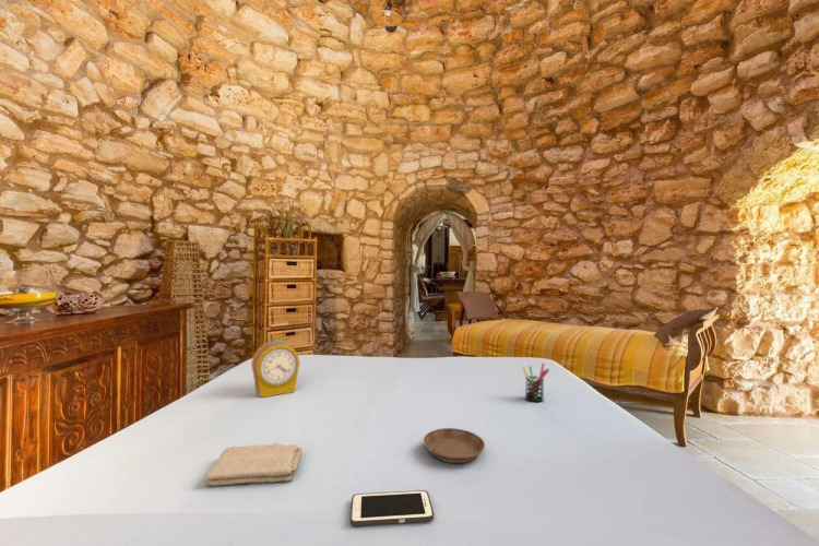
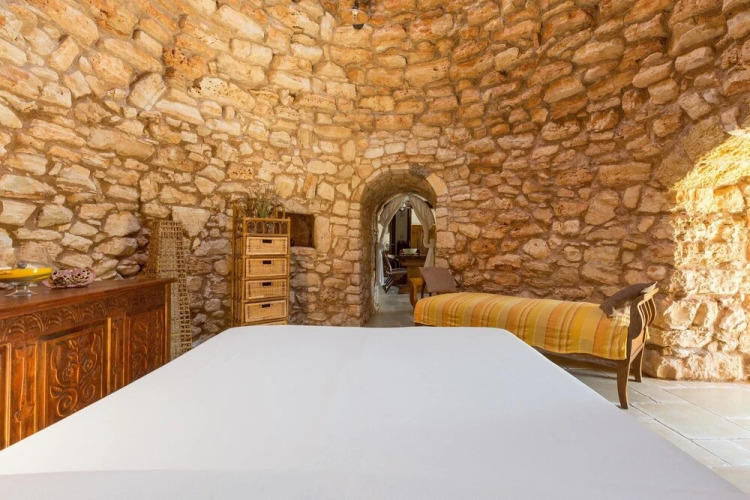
- pen holder (534, 381)
- washcloth (257, 462)
- cell phone (391, 507)
- alarm clock (275, 366)
- saucer (453, 446)
